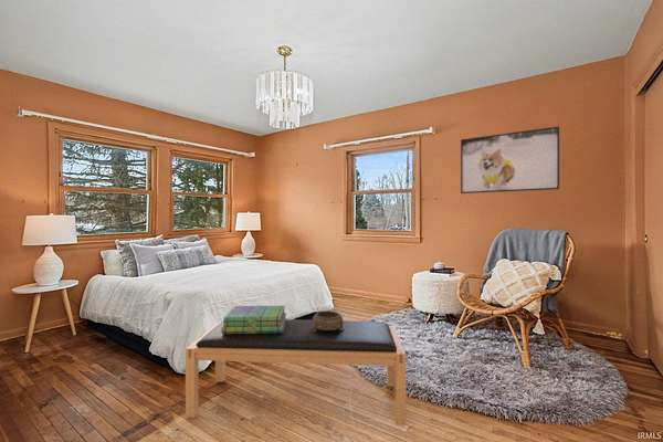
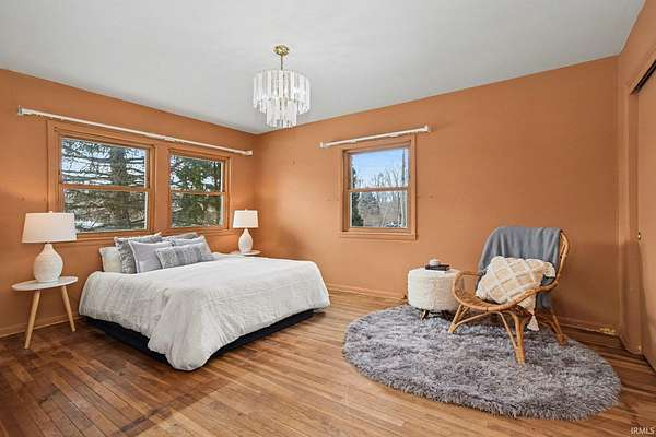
- bench (299, 362)
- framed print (506, 162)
- decorative bowl (328, 320)
- stack of books (256, 318)
